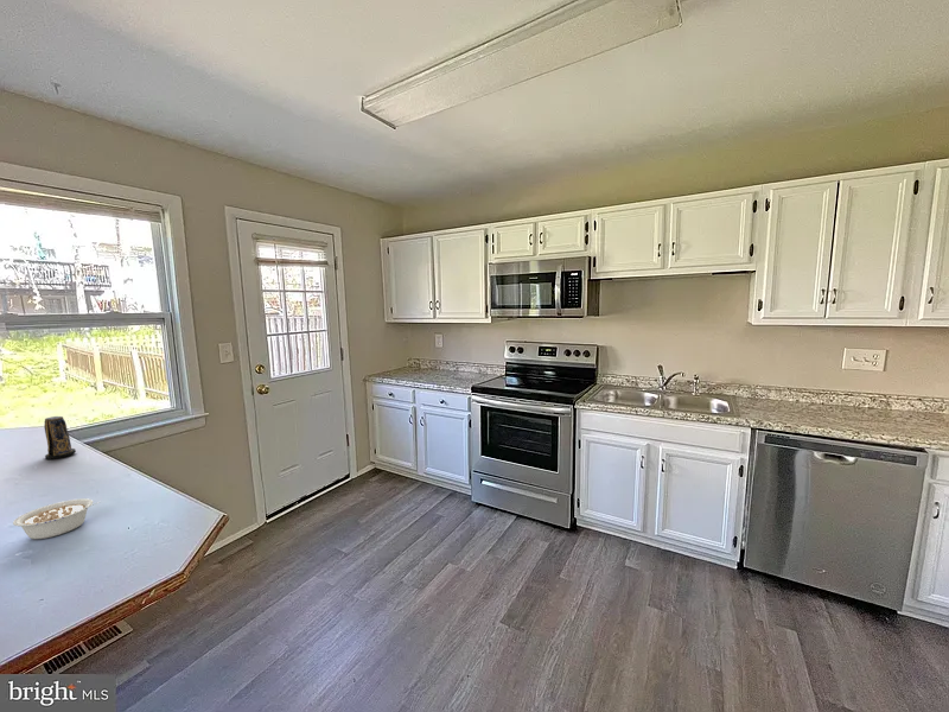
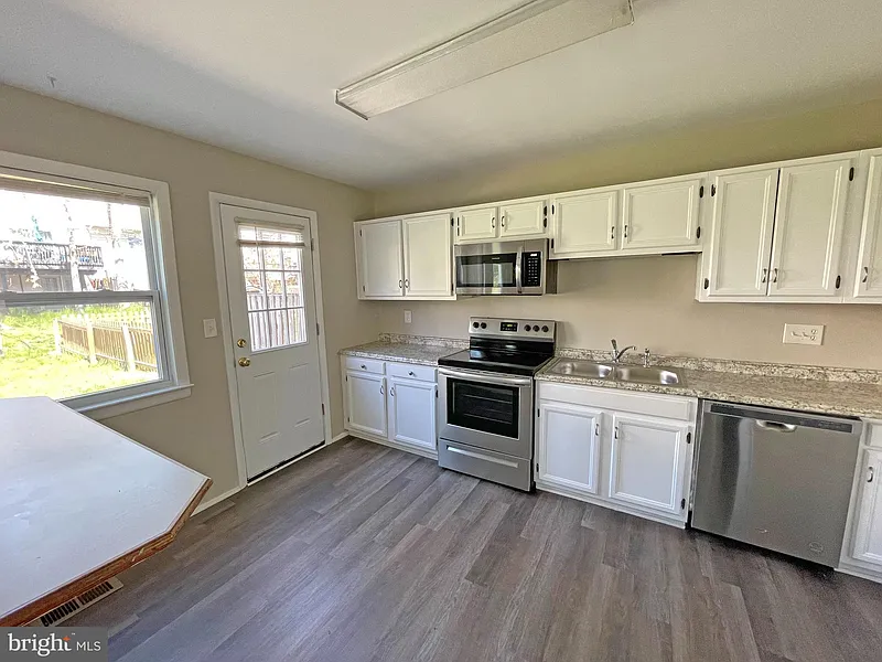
- candle (58, 436)
- legume (58, 517)
